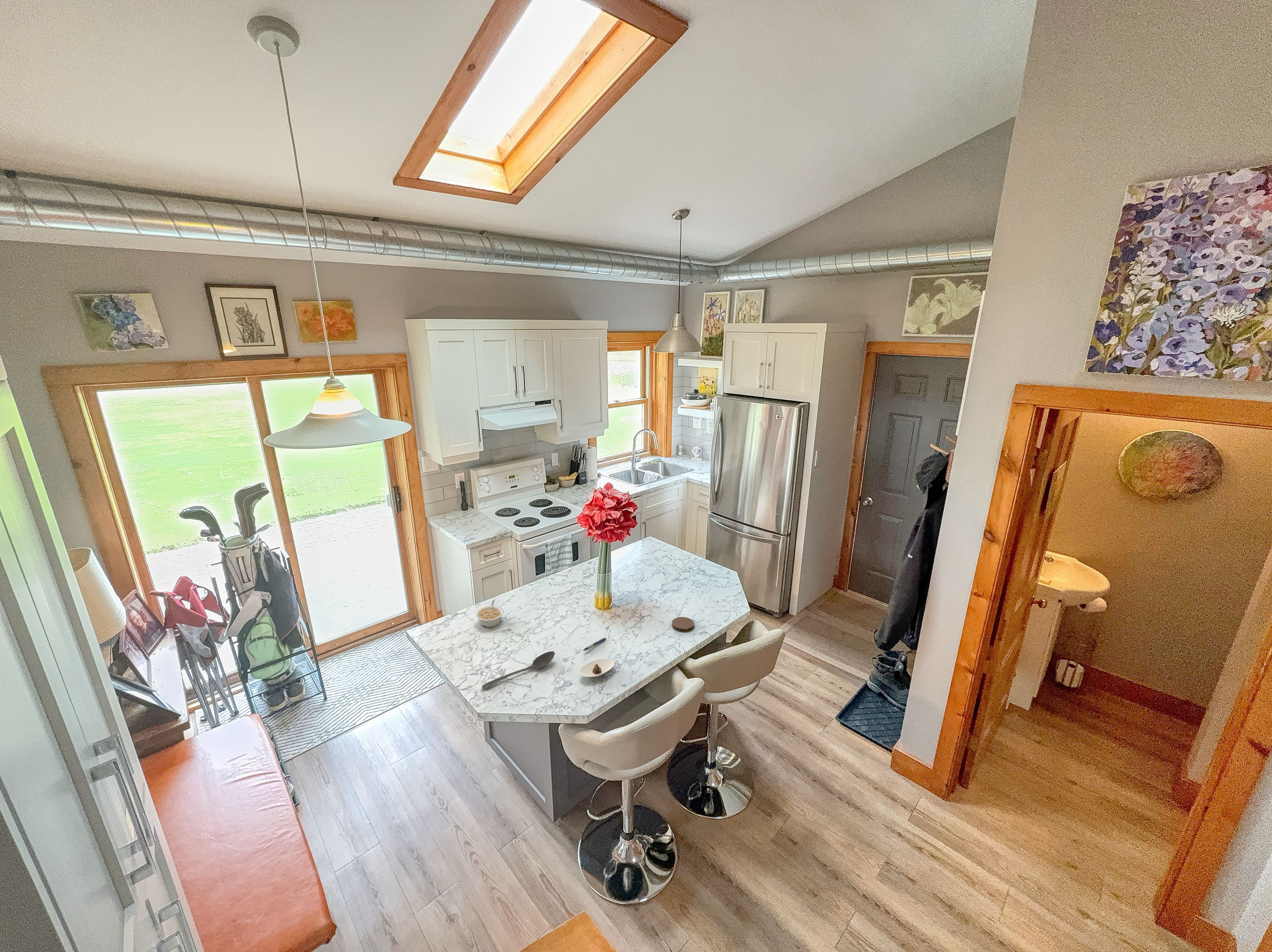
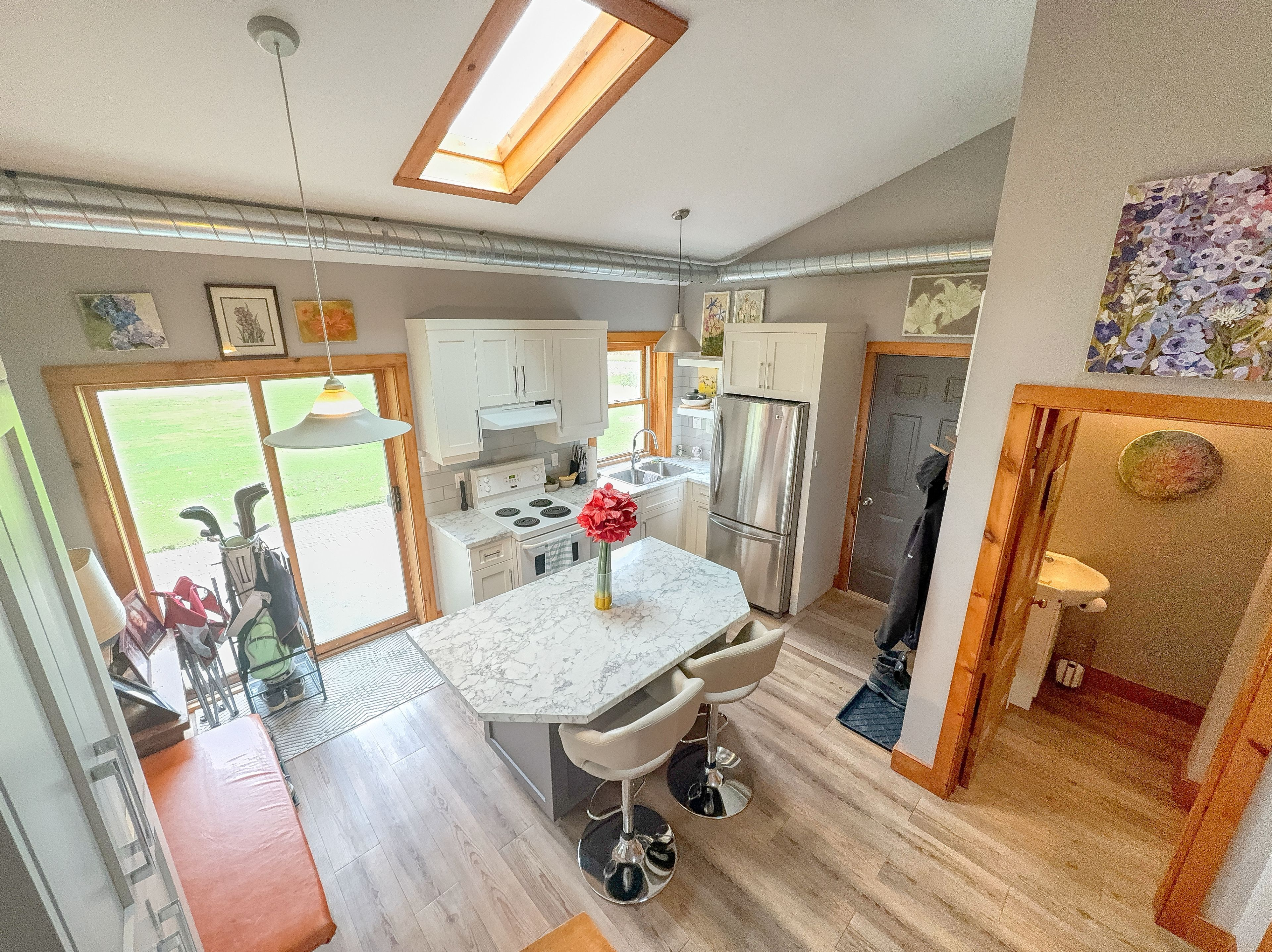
- saucer (597, 670)
- coaster (683, 624)
- stirrer (520, 670)
- legume (489, 616)
- pen (595, 644)
